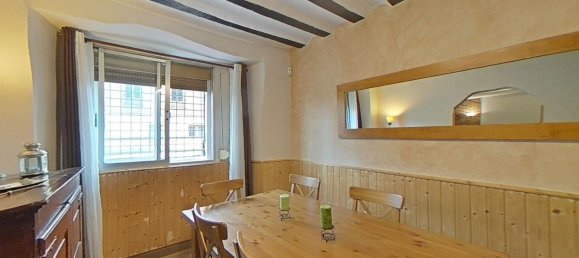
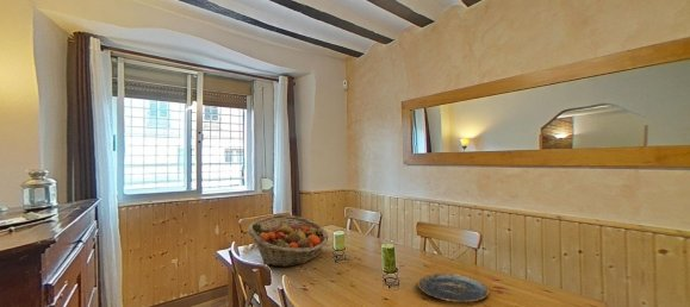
+ fruit basket (290, 238)
+ plate (452, 287)
